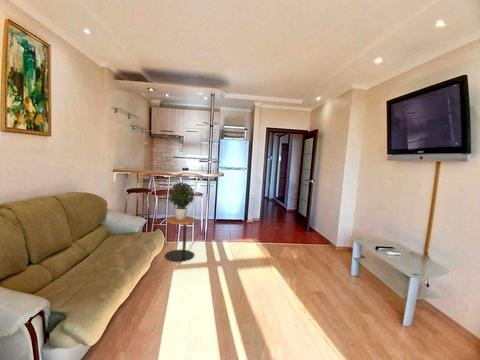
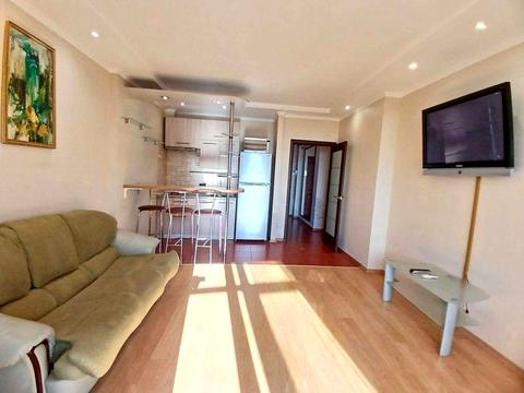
- potted plant (181, 200)
- side table (183, 237)
